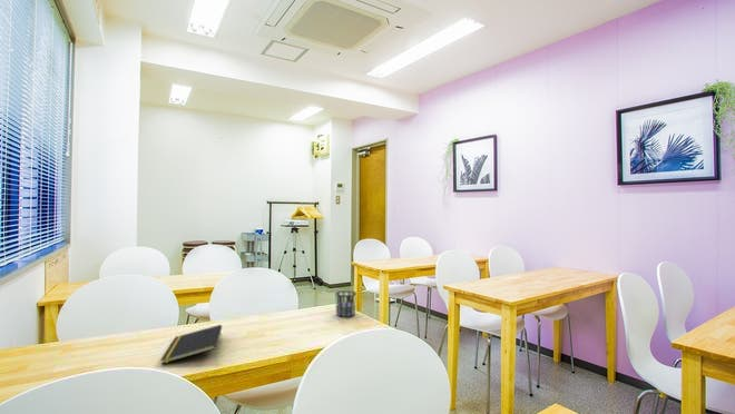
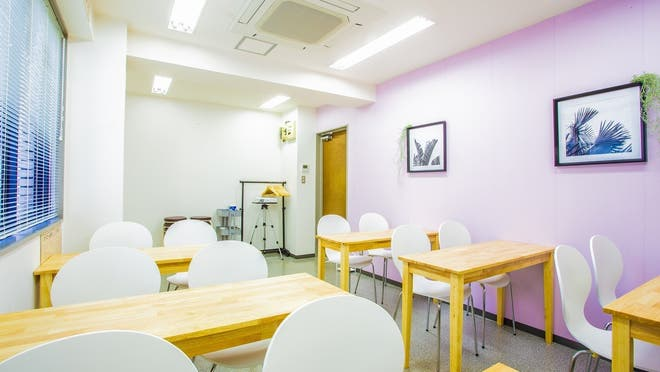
- cup (345, 303)
- notepad (194, 342)
